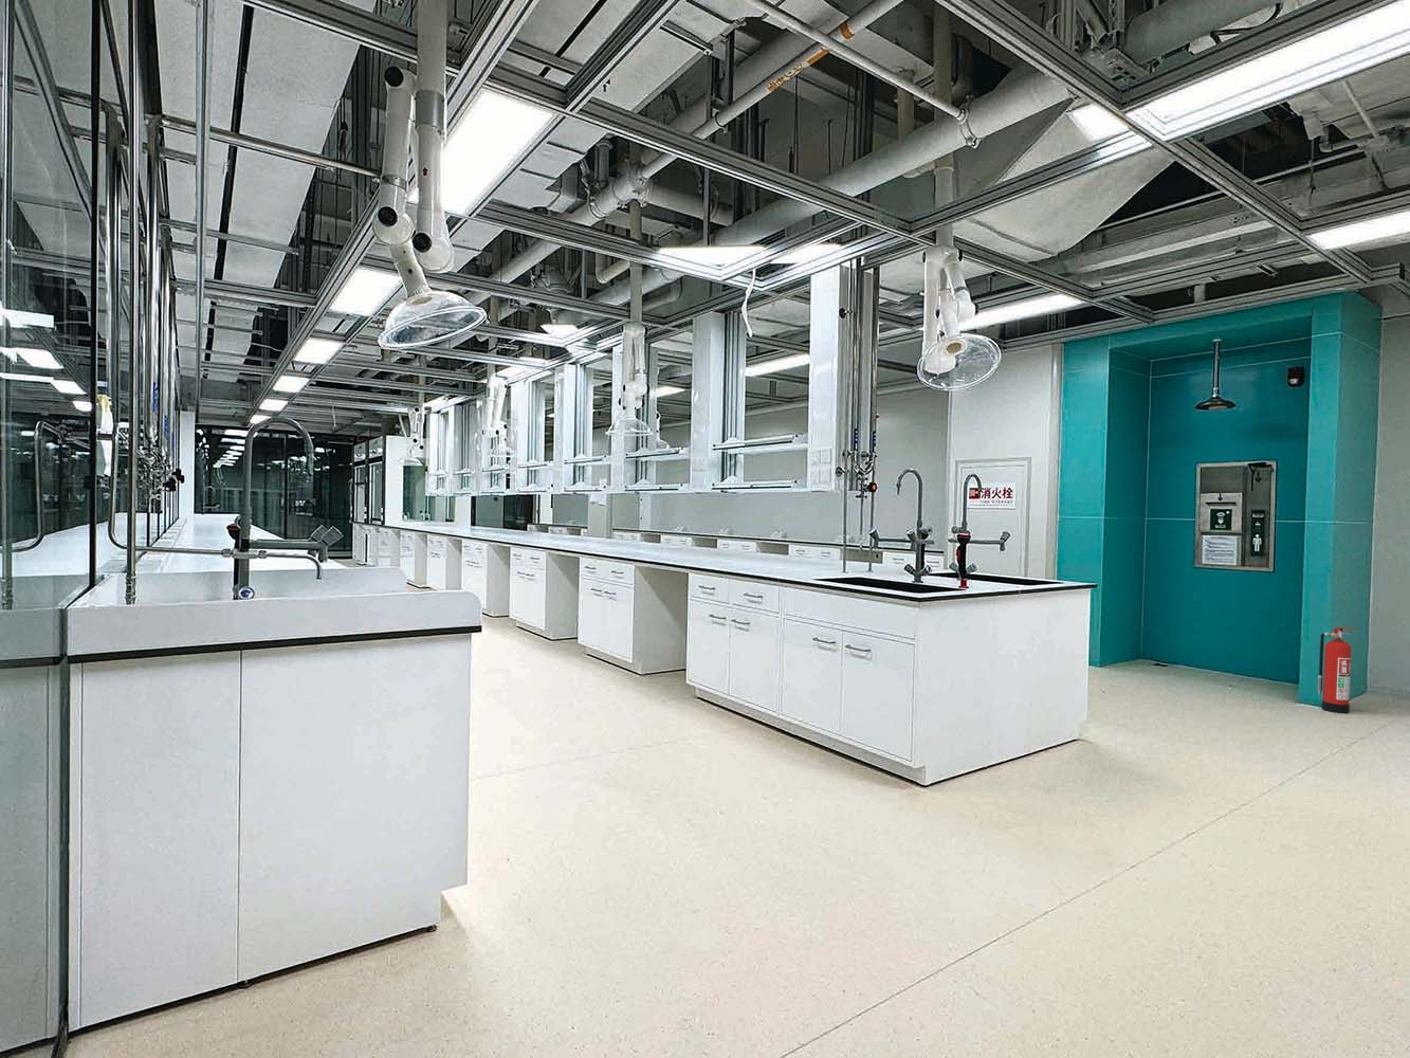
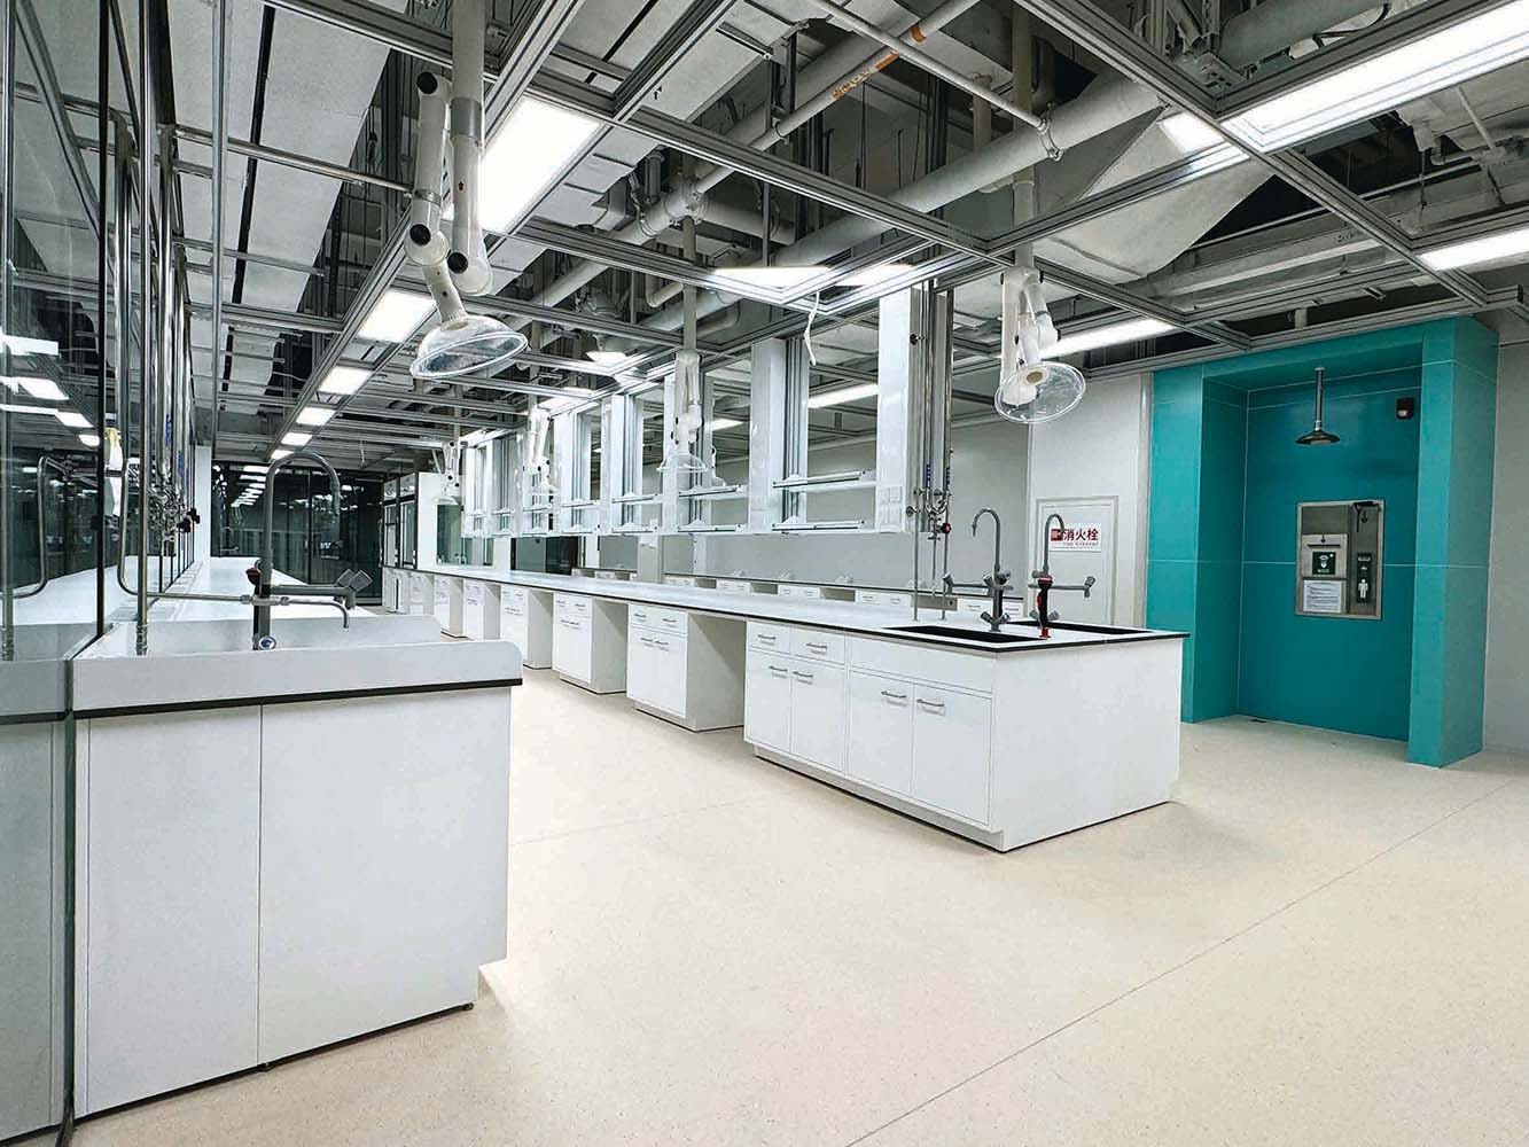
- fire extinguisher (1336, 668)
